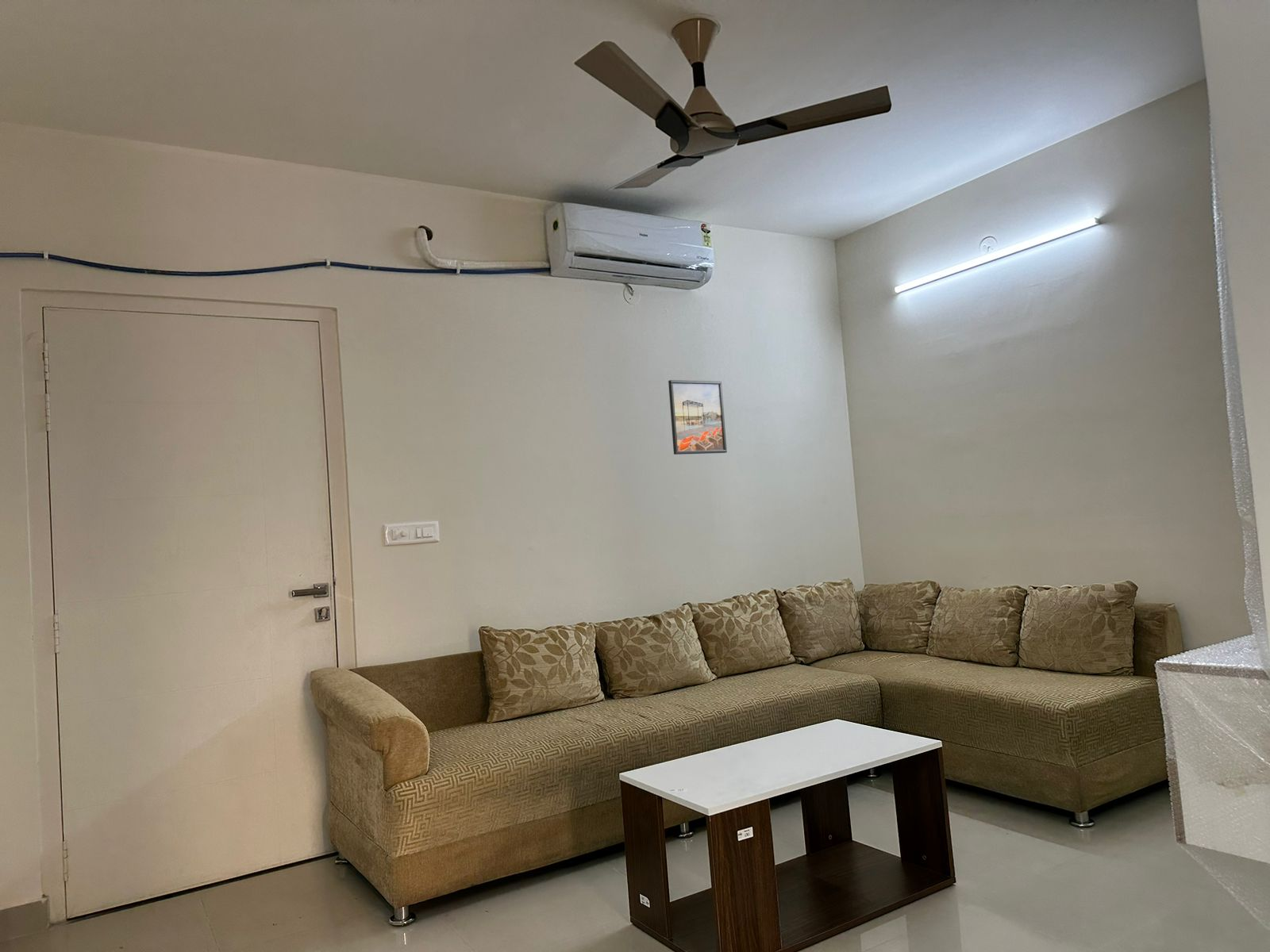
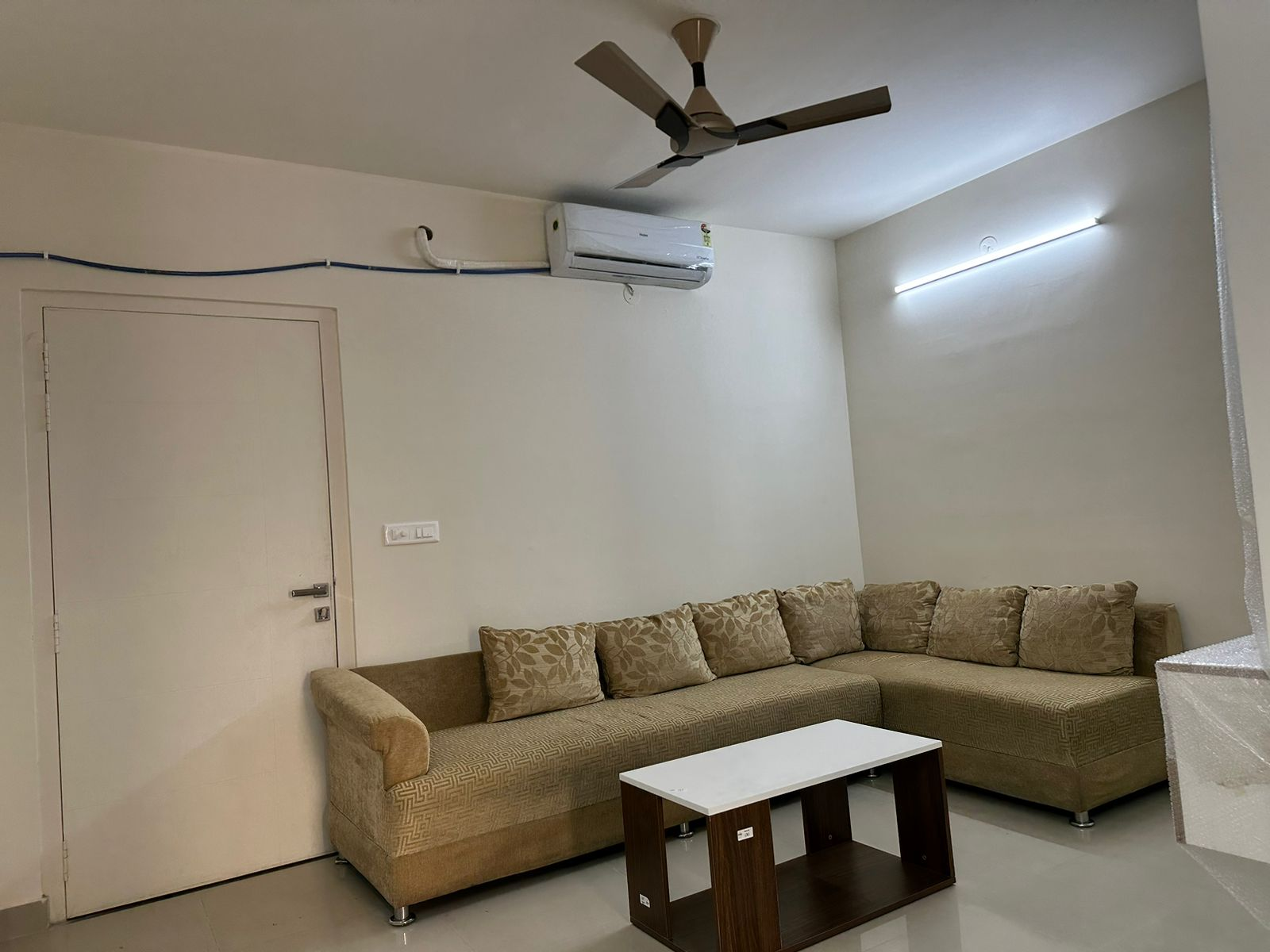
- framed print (698, 416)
